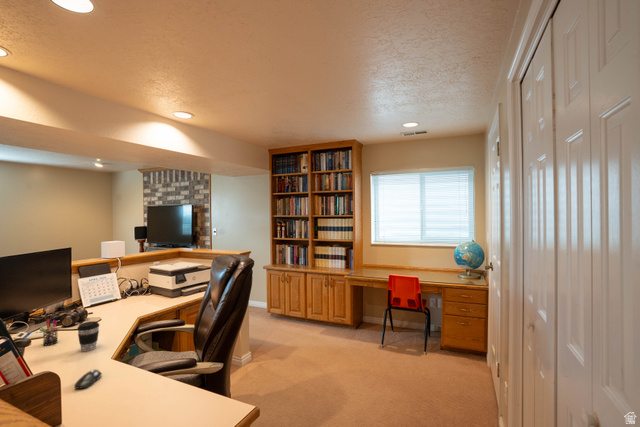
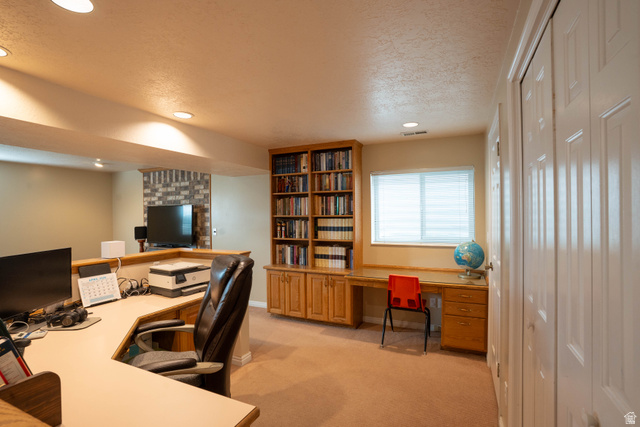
- computer mouse (88, 377)
- pen holder (48, 331)
- coffee cup (88, 336)
